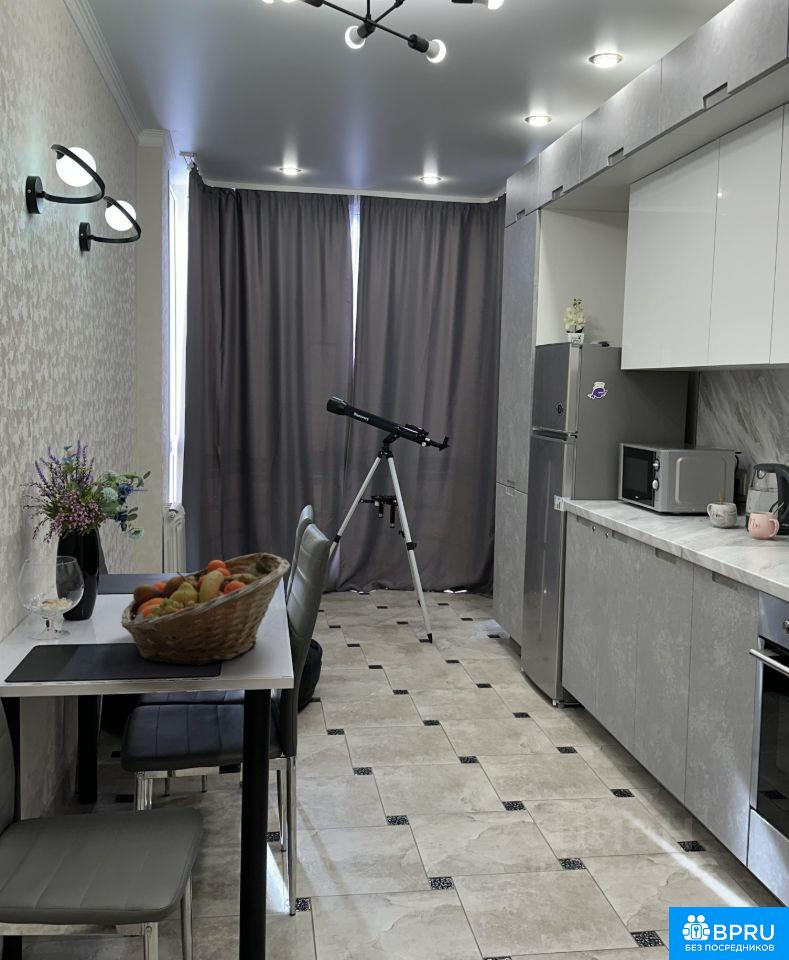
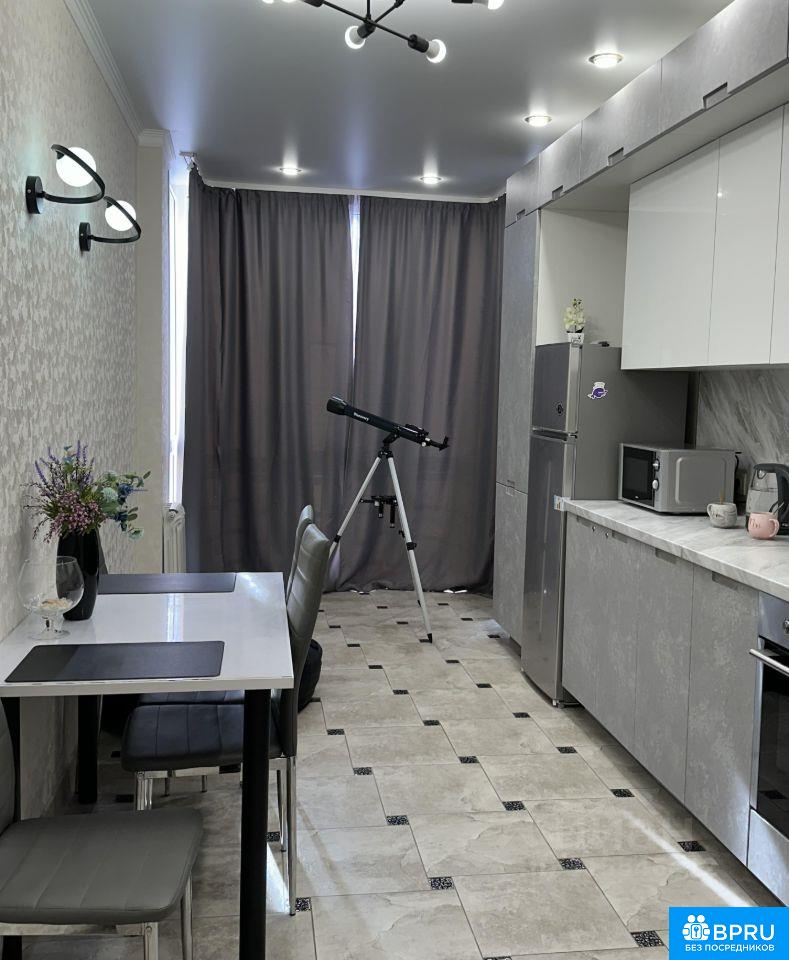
- fruit basket (206, 603)
